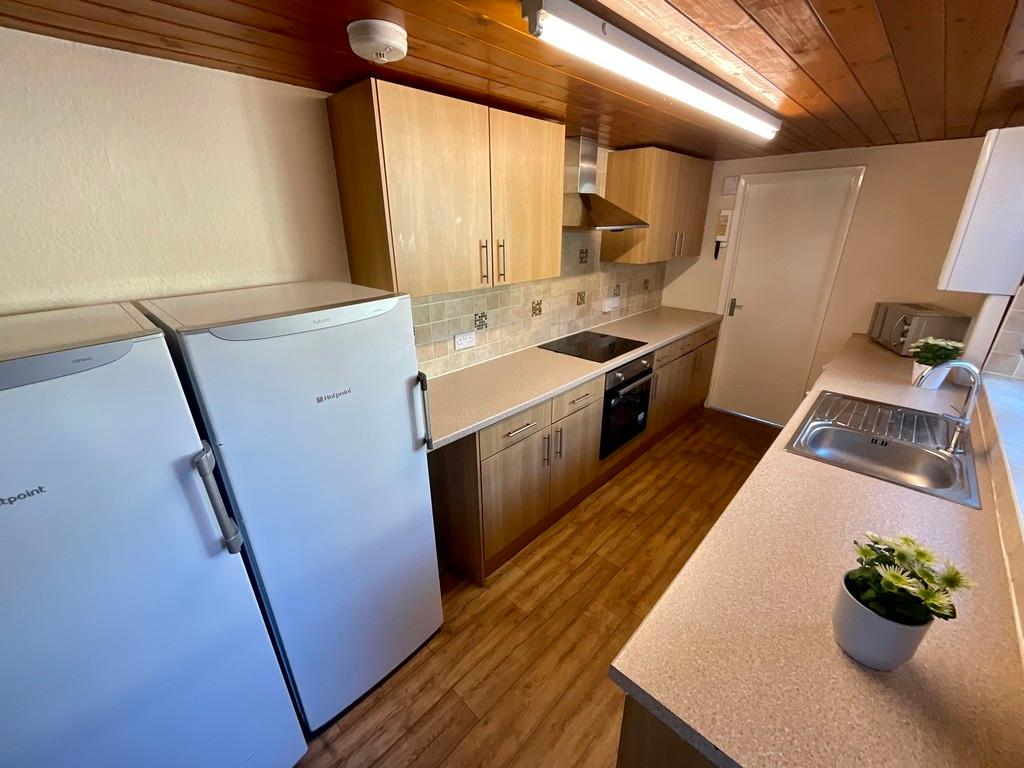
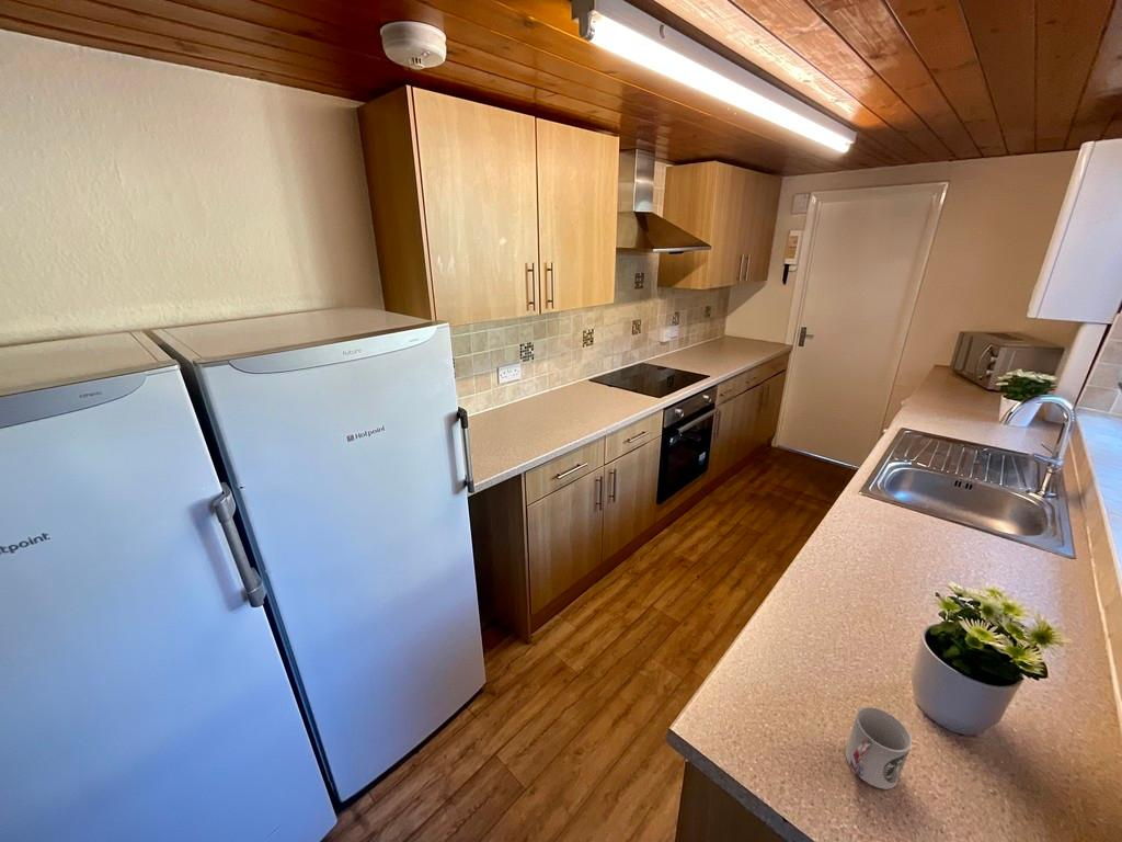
+ cup (871, 751)
